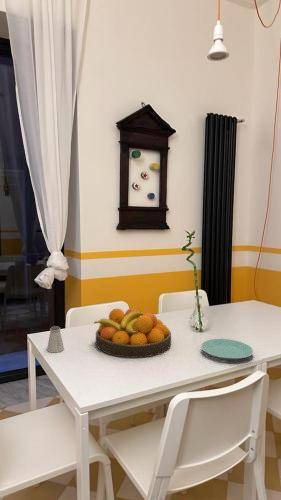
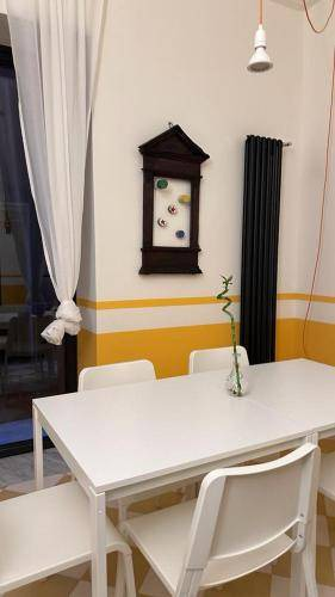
- plate (226, 350)
- saltshaker (55, 338)
- fruit bowl (133, 327)
